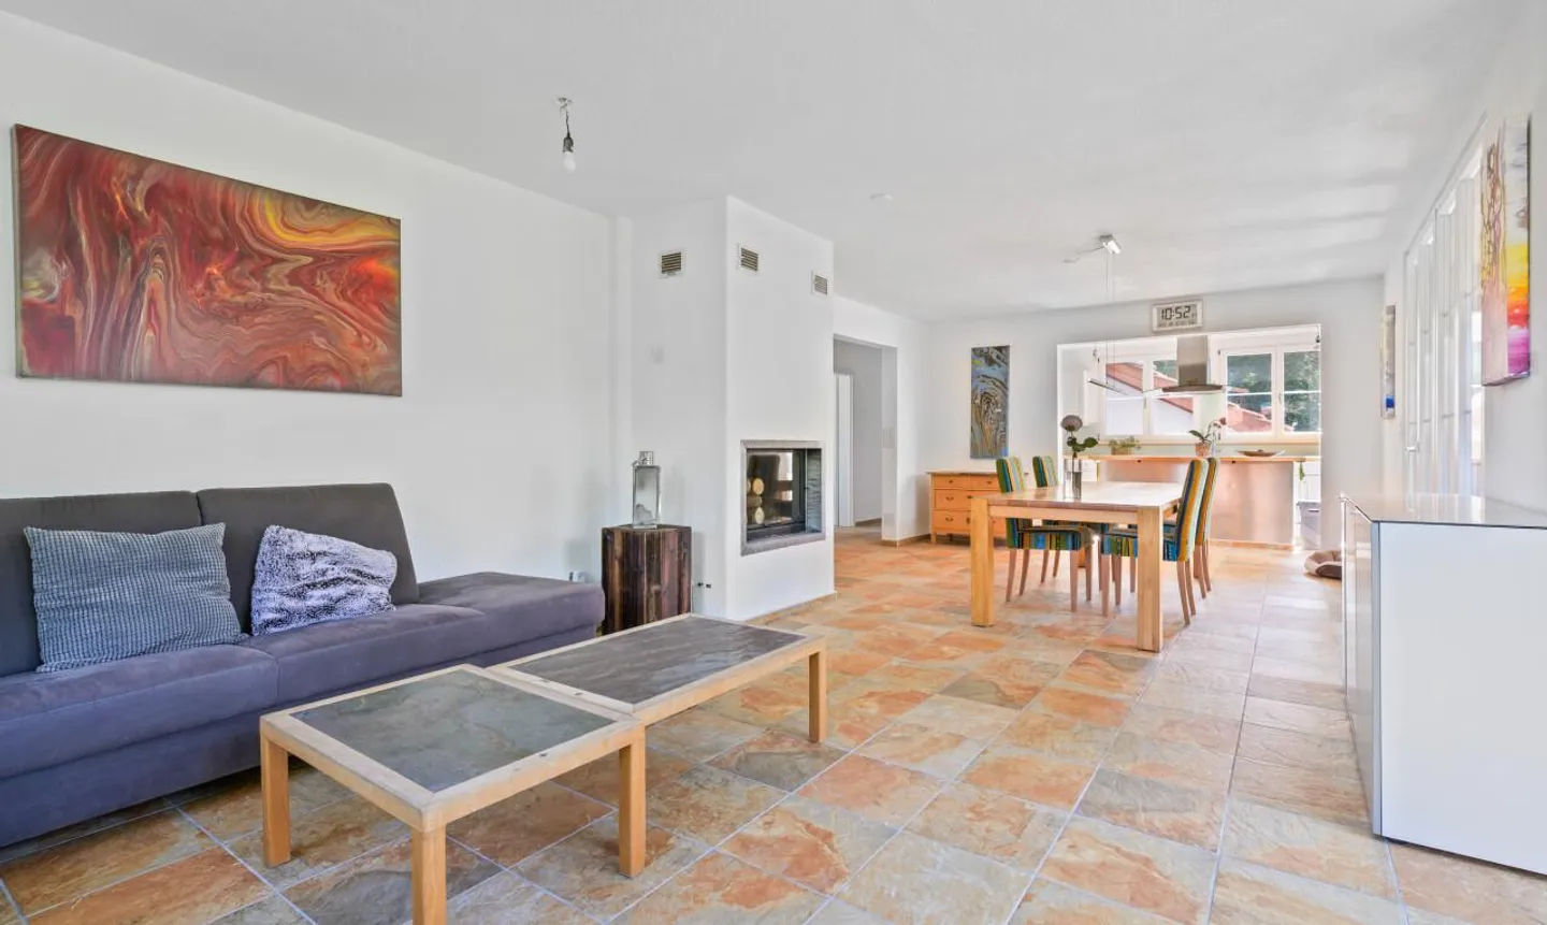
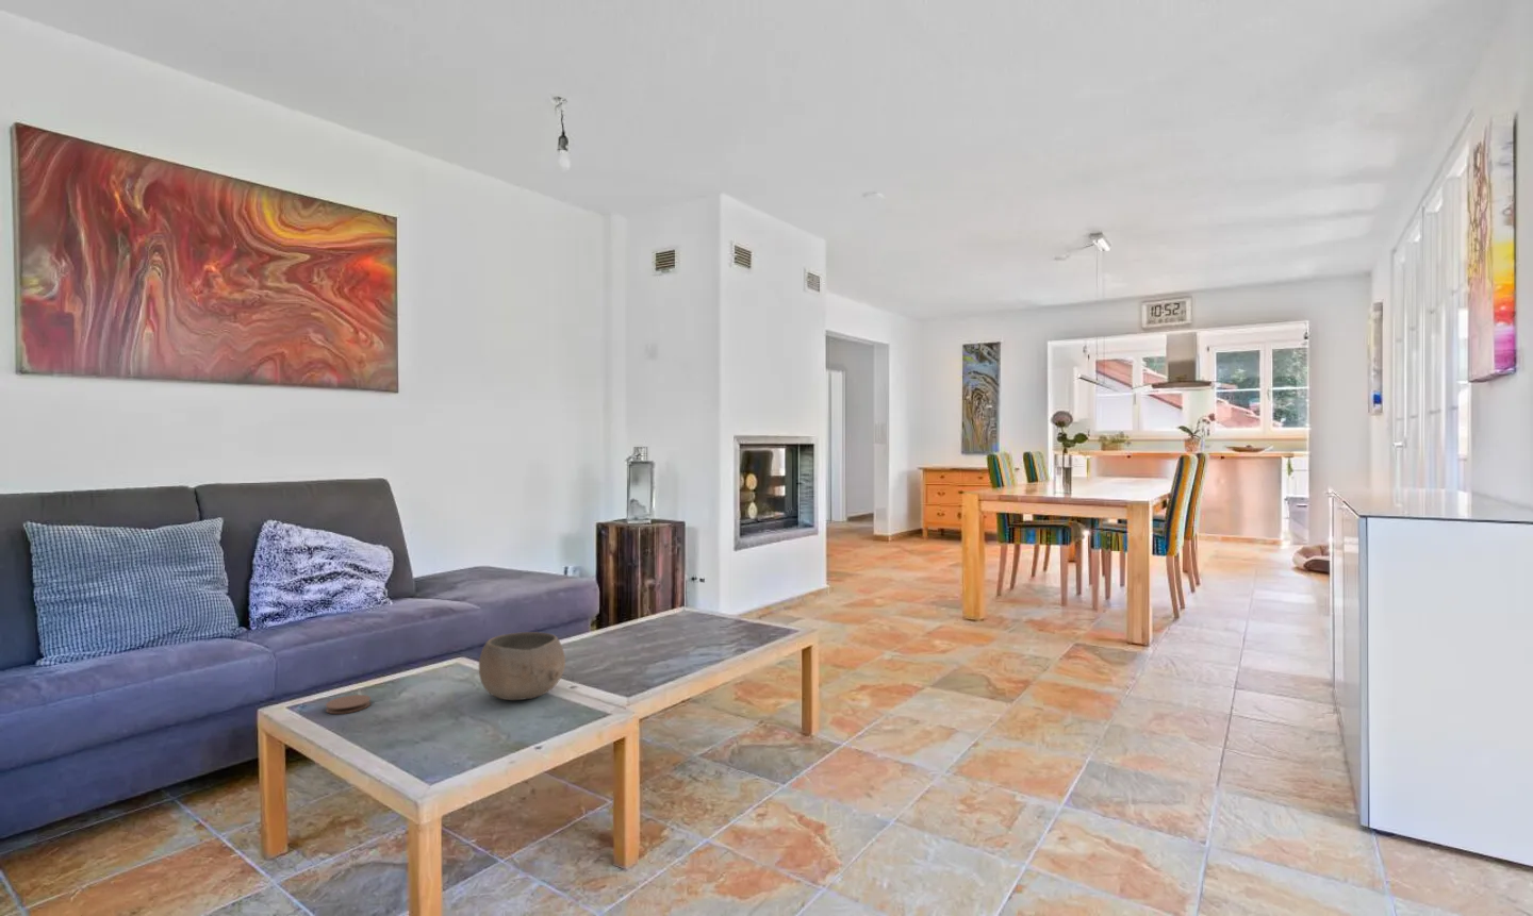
+ coaster (348, 703)
+ bowl (523, 667)
